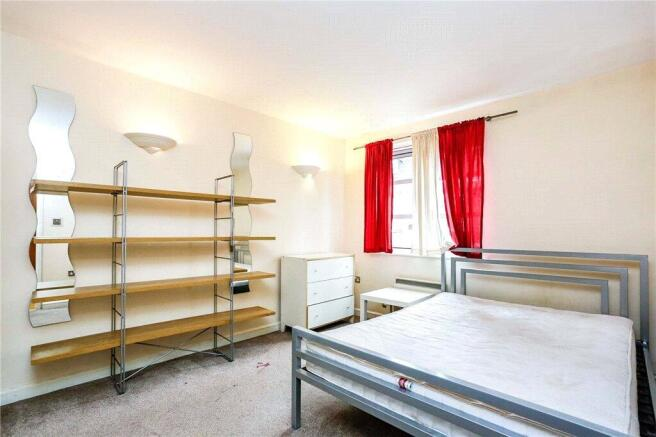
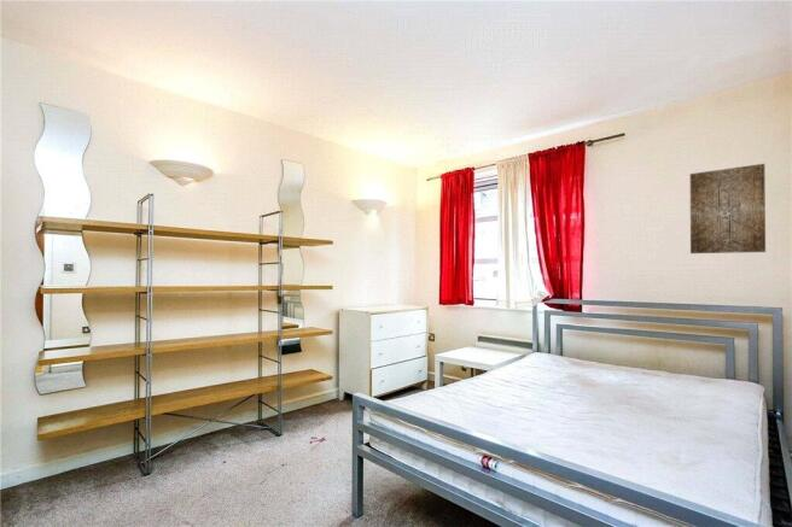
+ wall art (726, 210)
